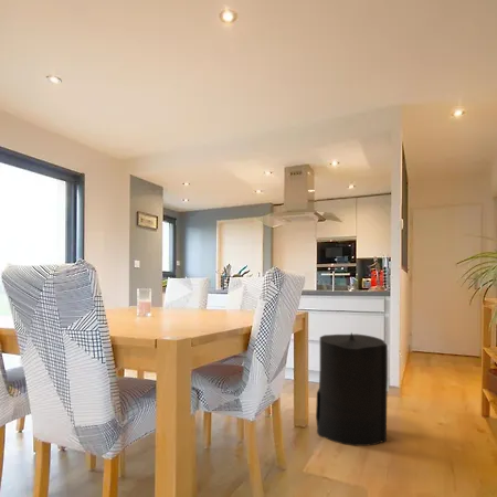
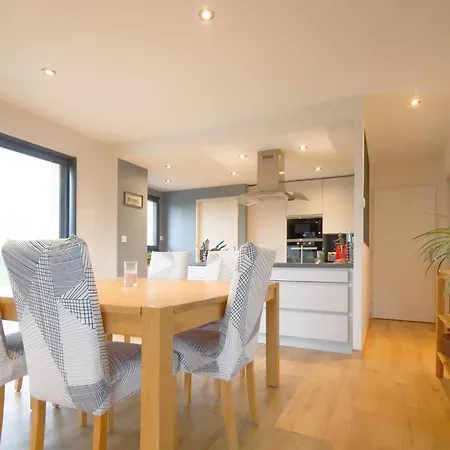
- trash can (351, 382)
